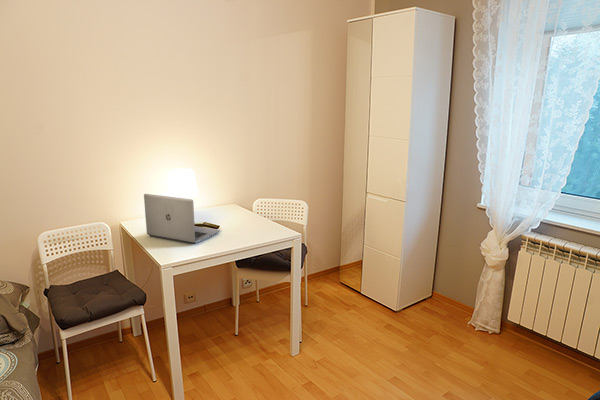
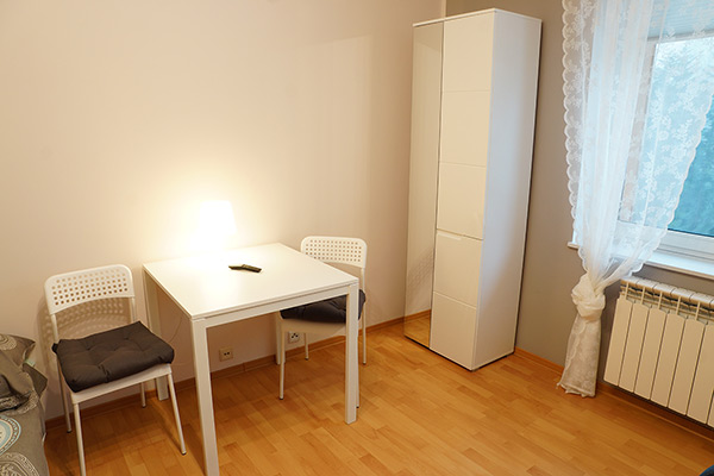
- laptop (183, 214)
